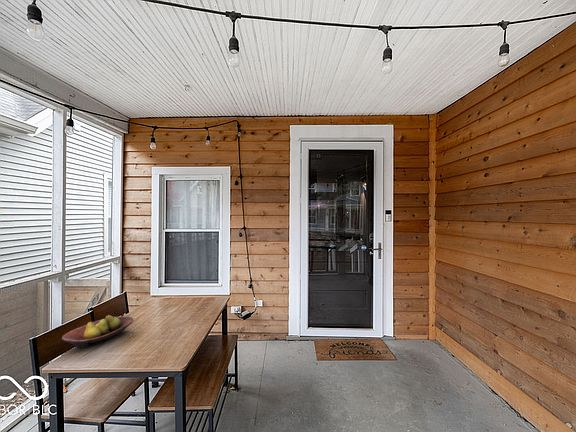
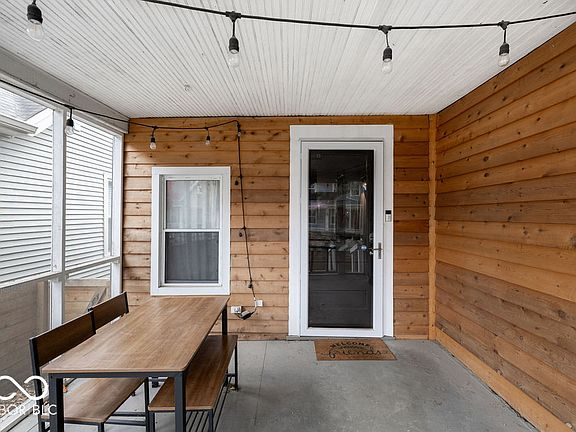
- fruit bowl (100, 328)
